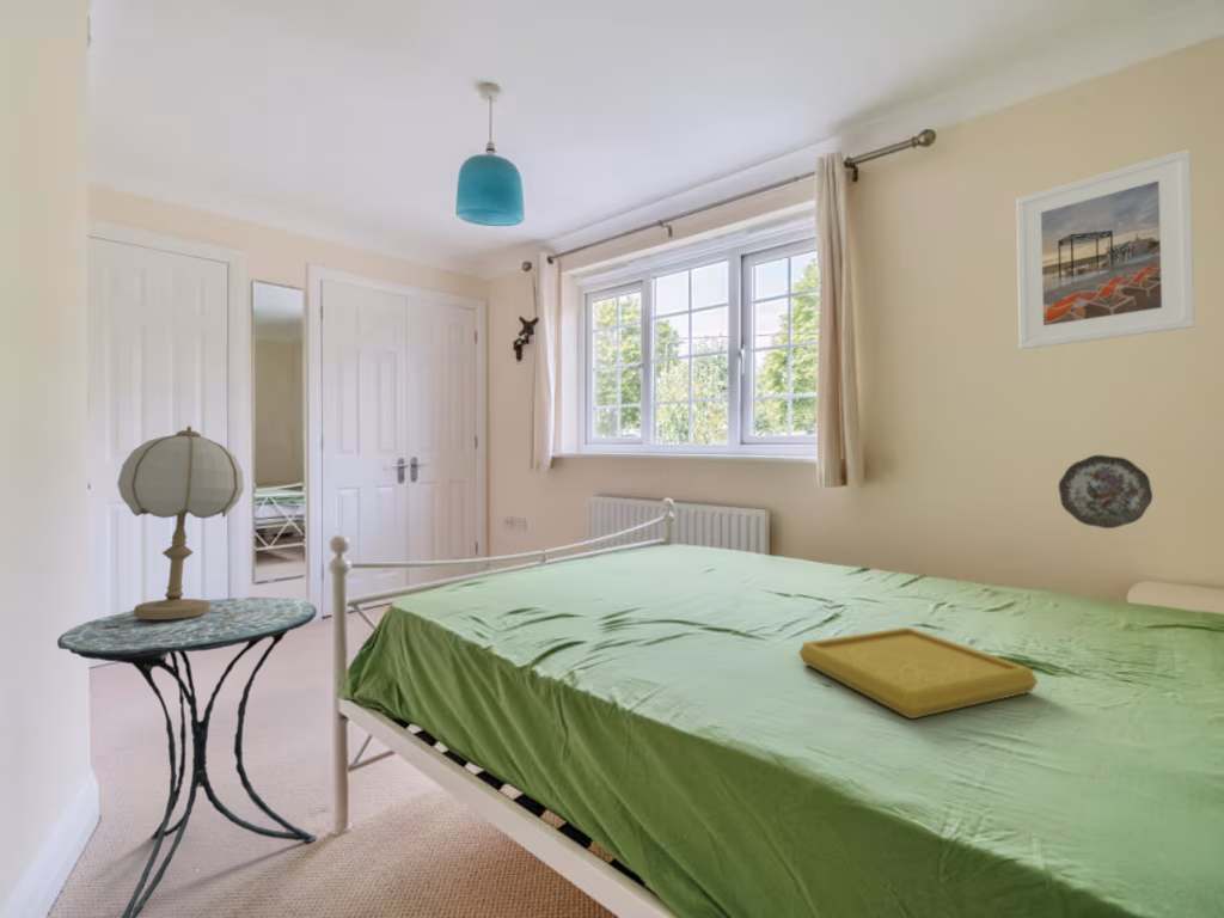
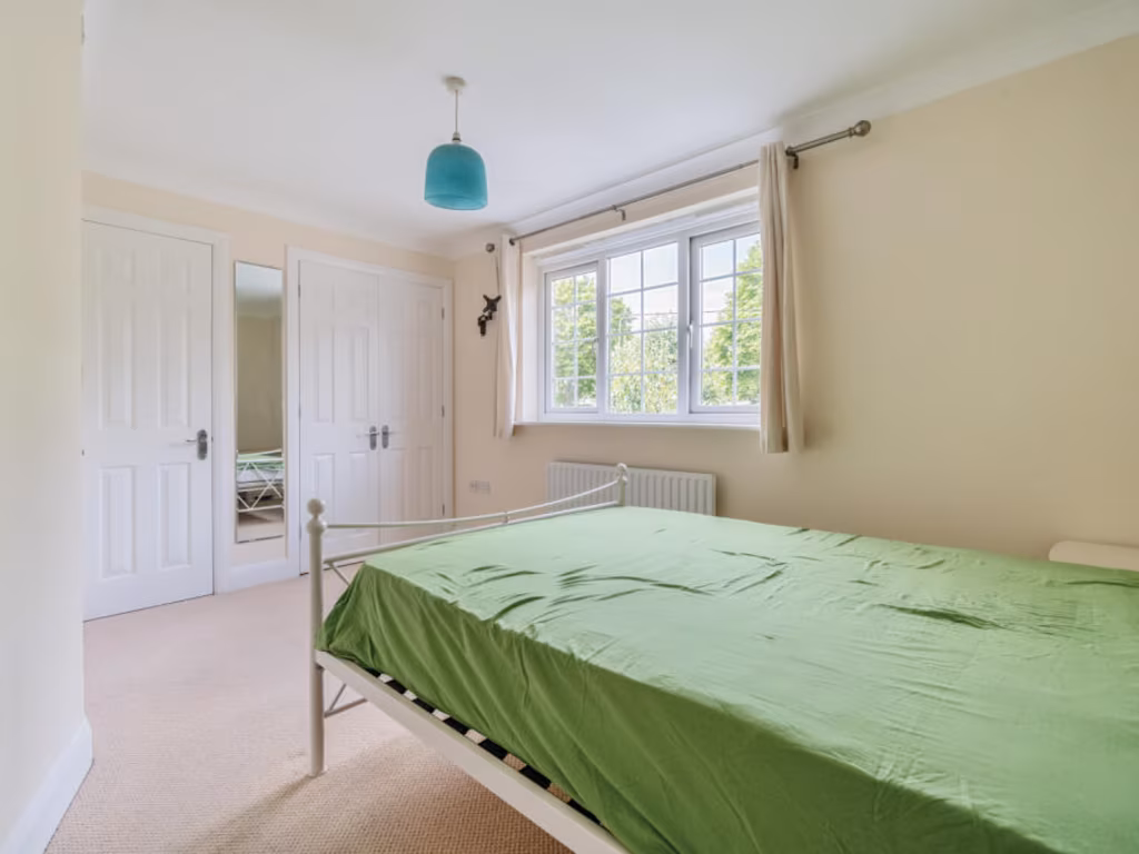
- side table (200, 742)
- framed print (1097, 257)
- serving tray (908, 665)
- table lamp (170, 516)
- decorative plate (1103, 491)
